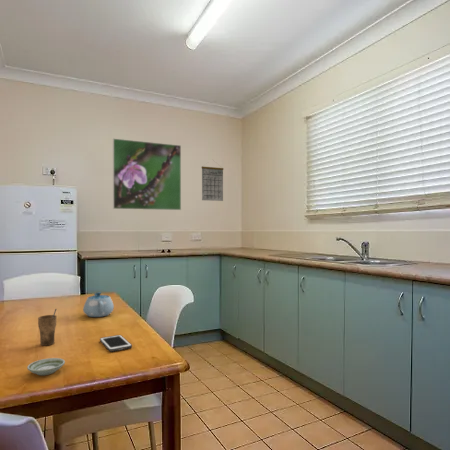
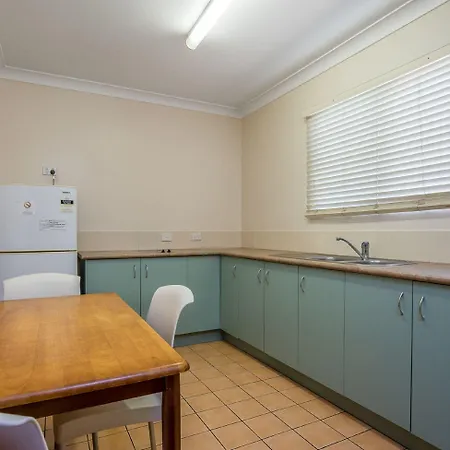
- cup (47, 326)
- calendar (212, 180)
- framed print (148, 175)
- cell phone (115, 342)
- saucer (46, 367)
- chinaware (98, 303)
